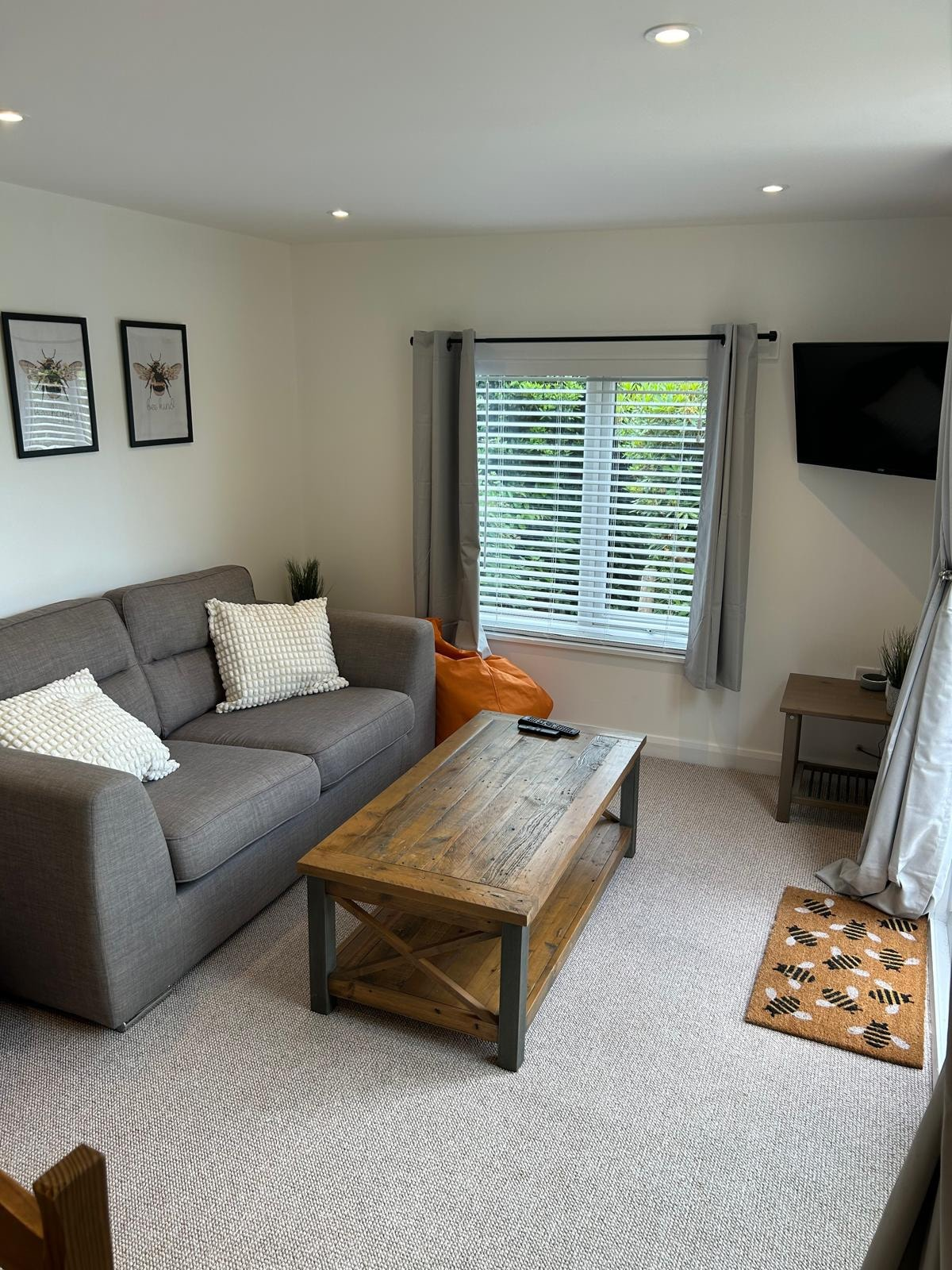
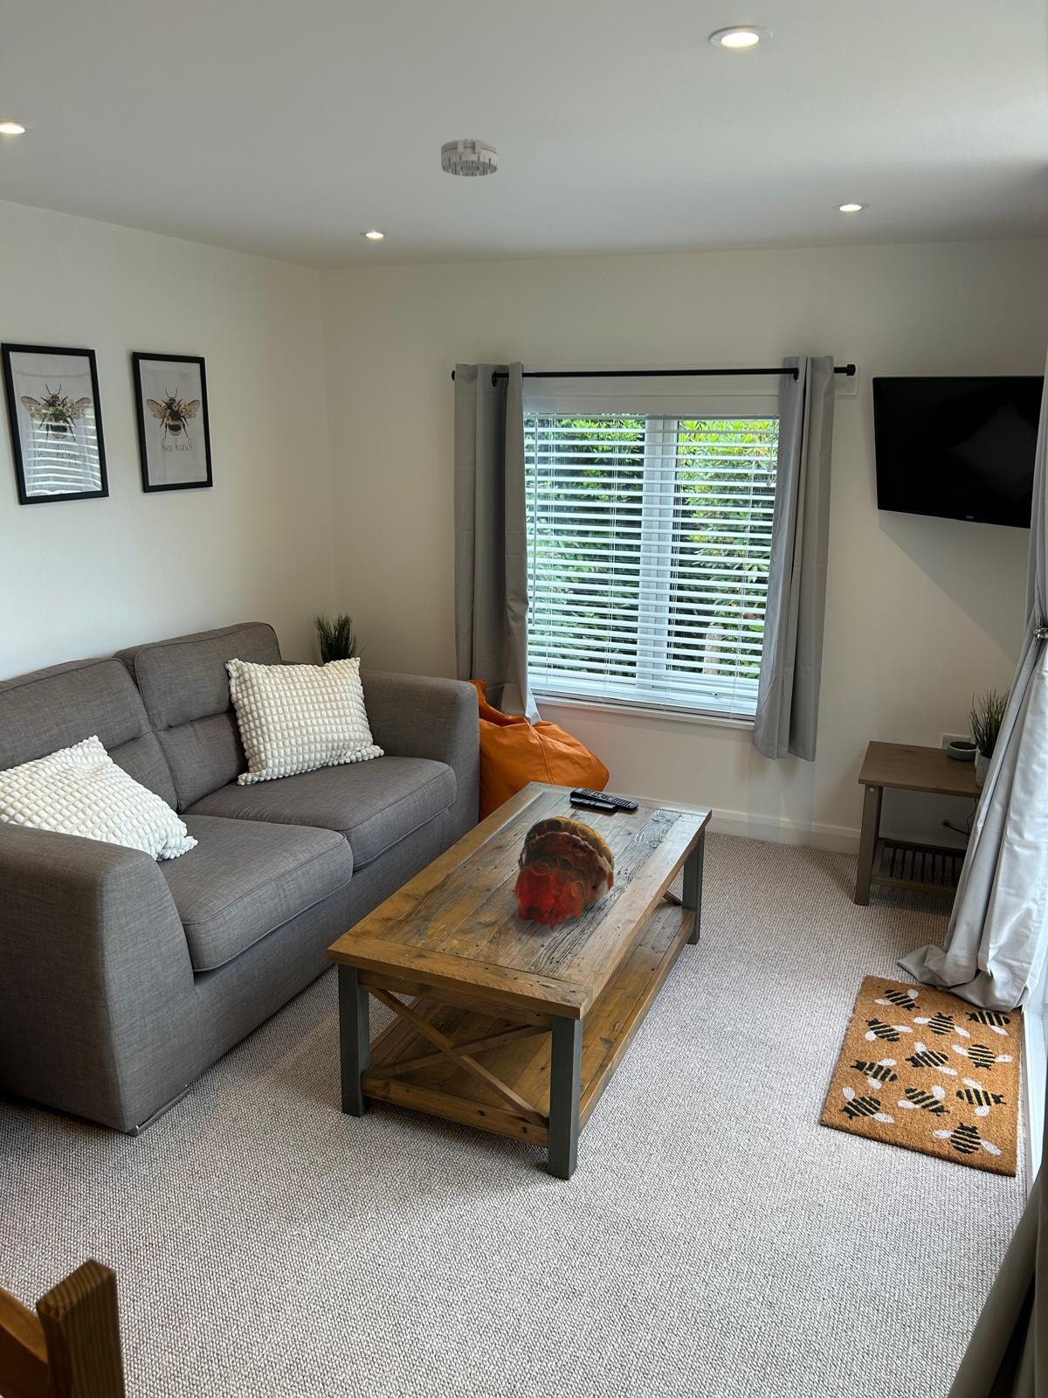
+ smoke detector (469, 156)
+ decorative bowl (556, 867)
